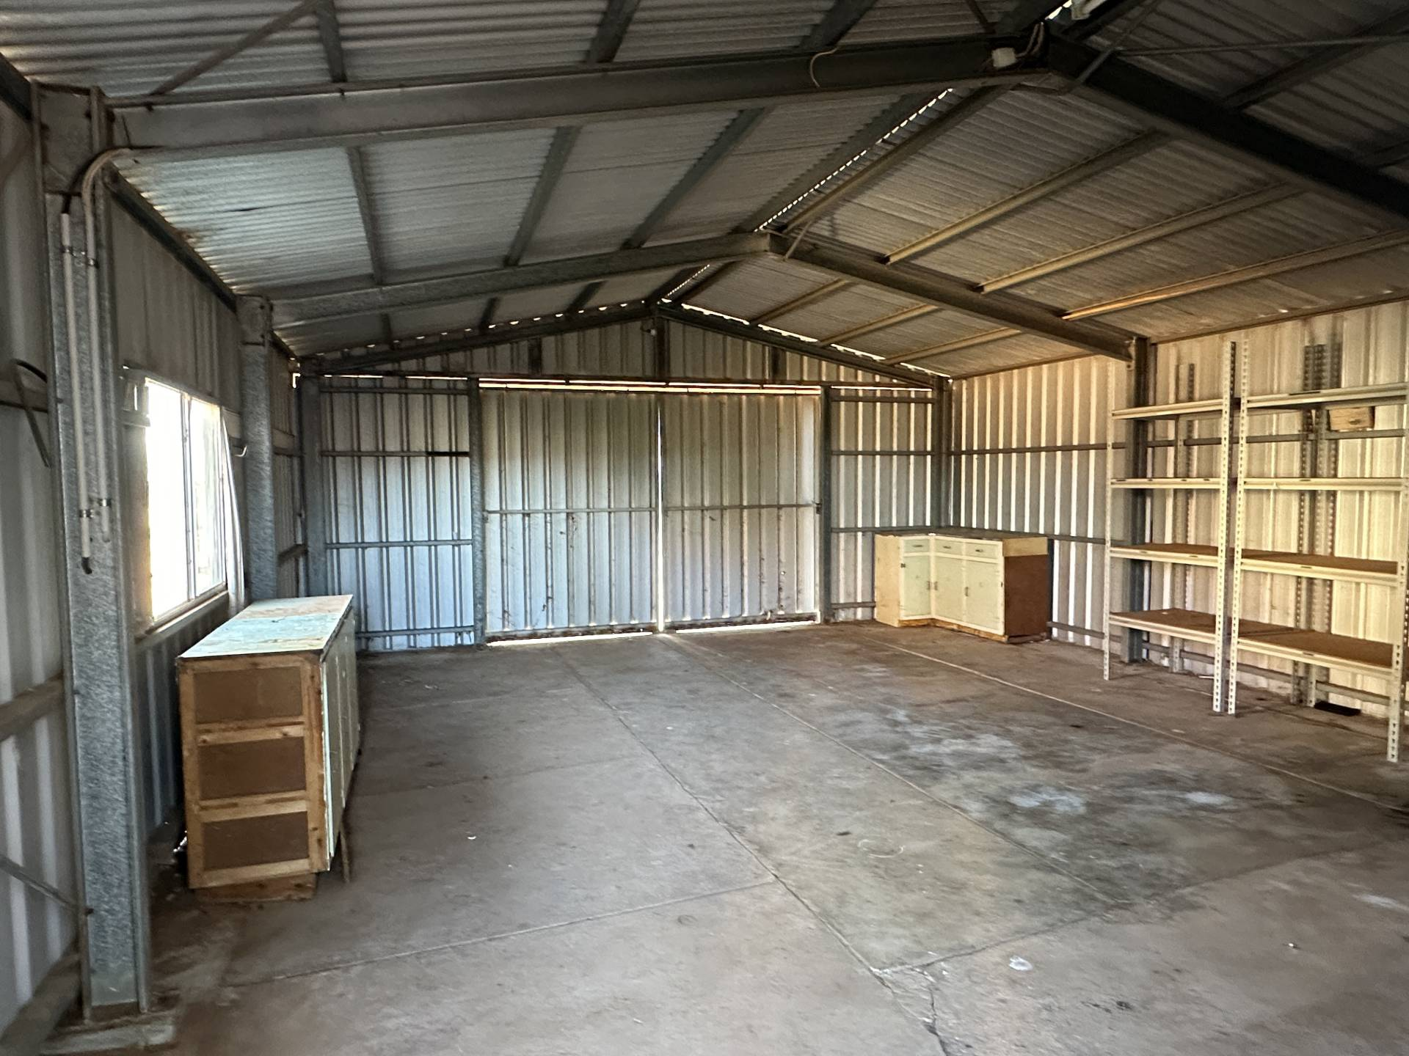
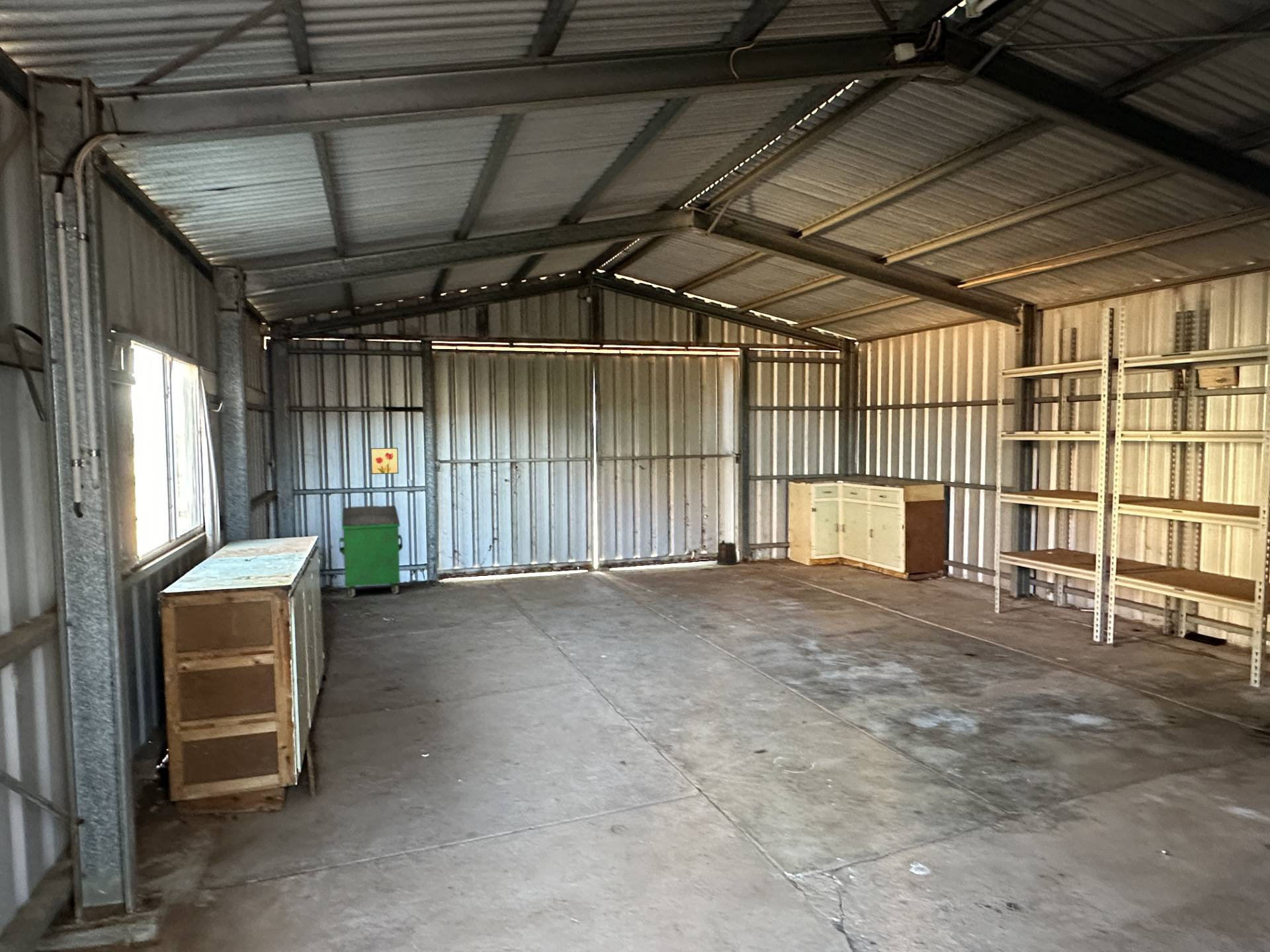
+ wall art (384, 461)
+ bucket (726, 552)
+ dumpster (371, 549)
